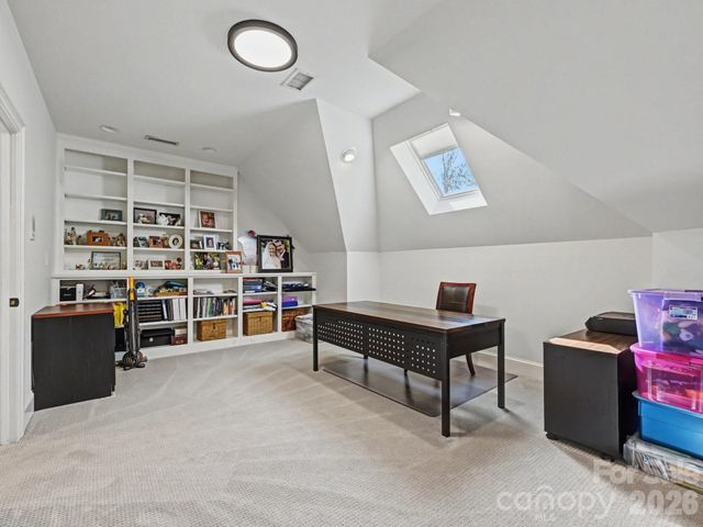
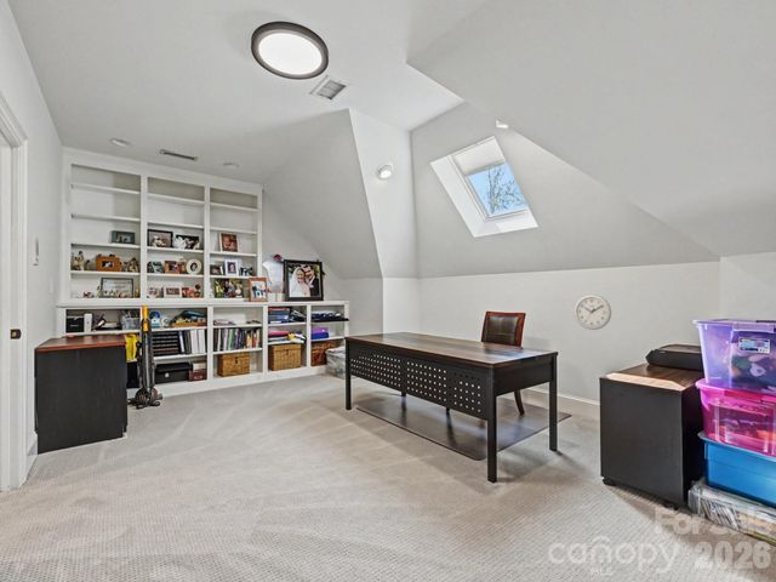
+ wall clock (592, 312)
